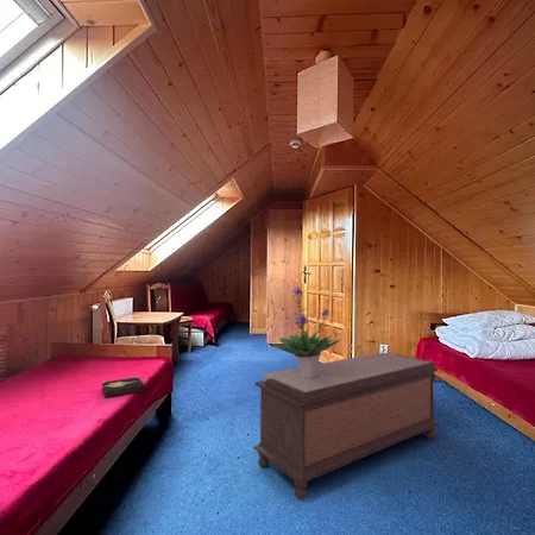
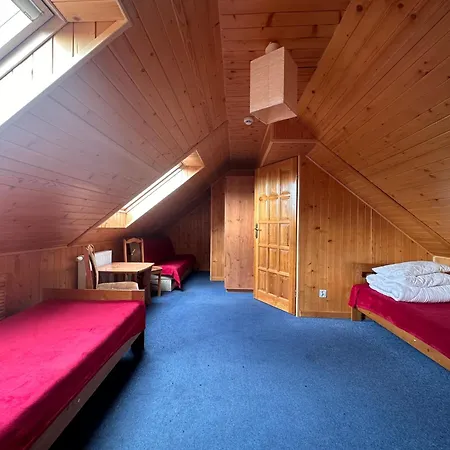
- hardback book (122, 385)
- bench (353, 408)
- potted plant (307, 331)
